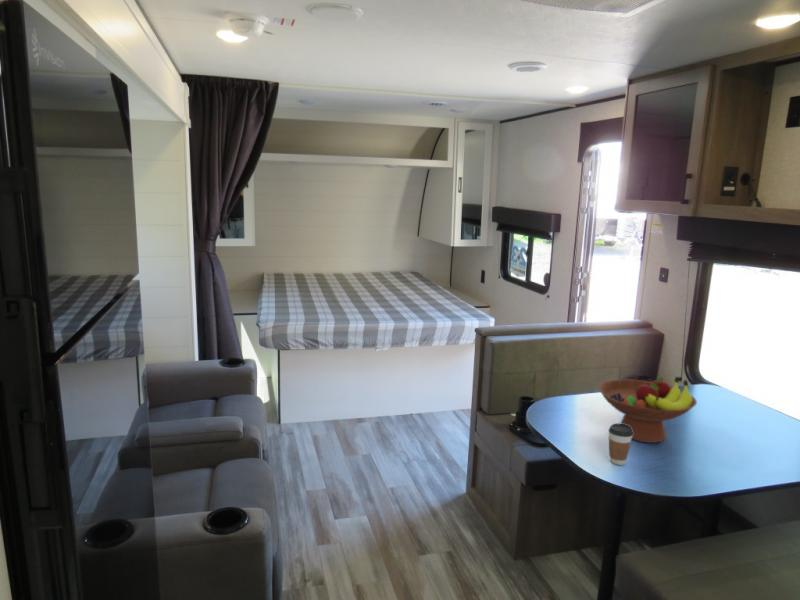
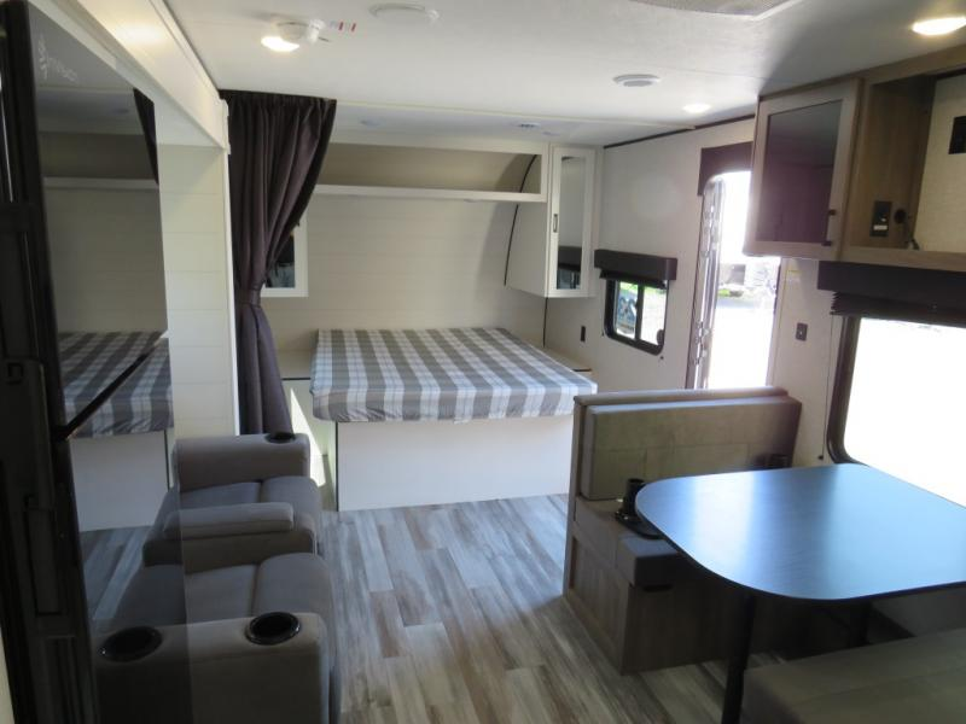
- fruit bowl (644, 406)
- coffee cup (619, 444)
